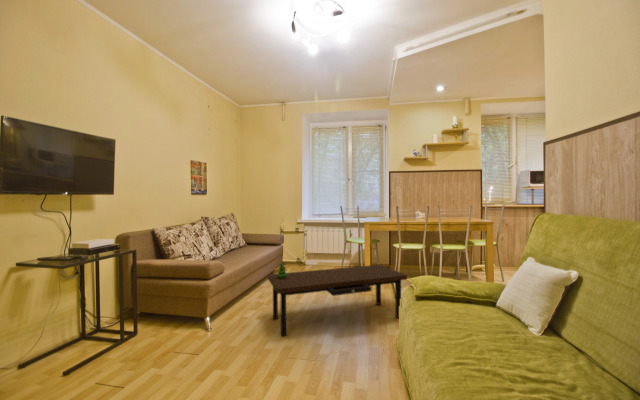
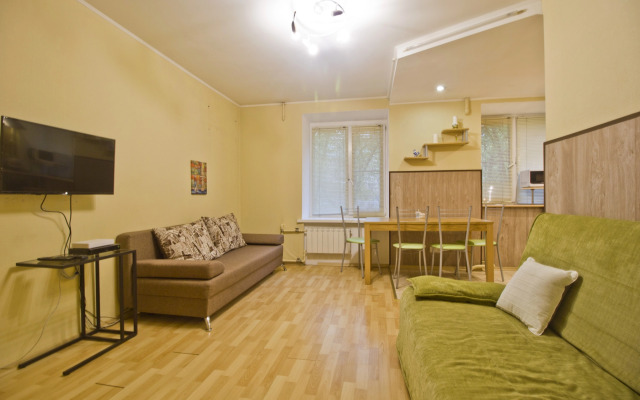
- coffee table (339, 291)
